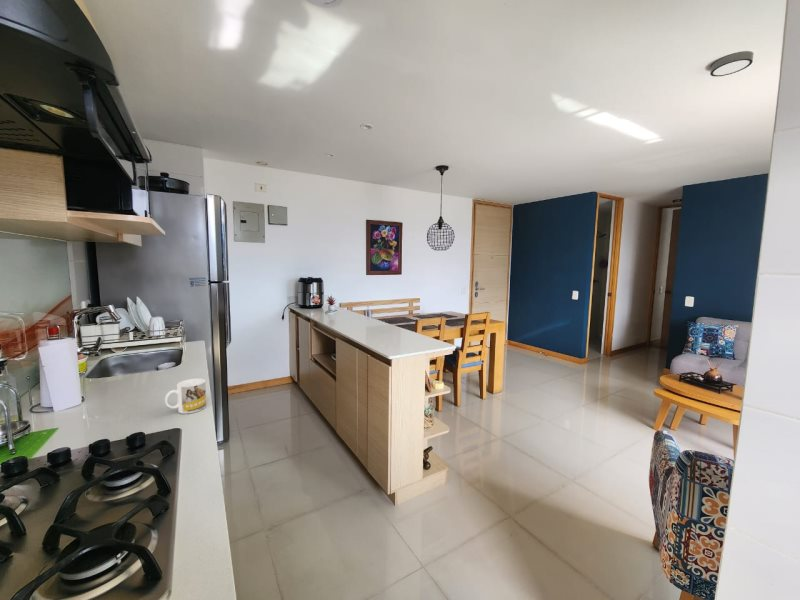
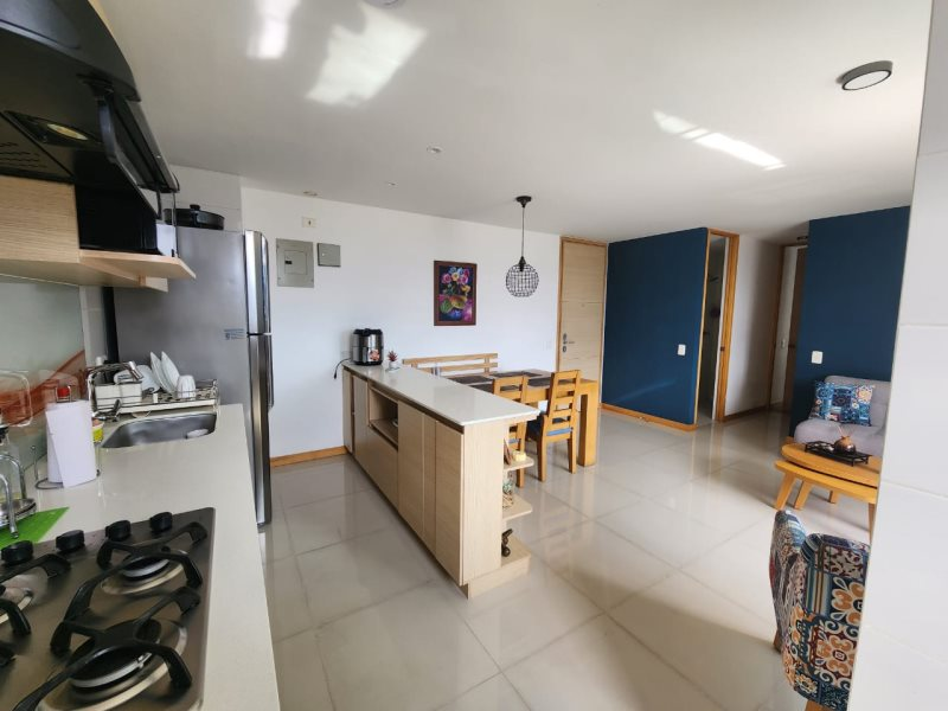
- mug (185, 396)
